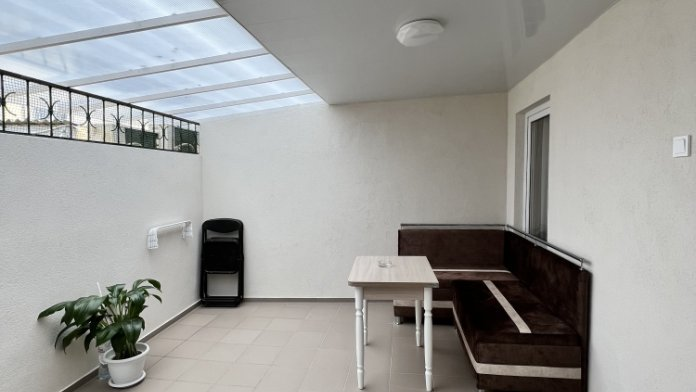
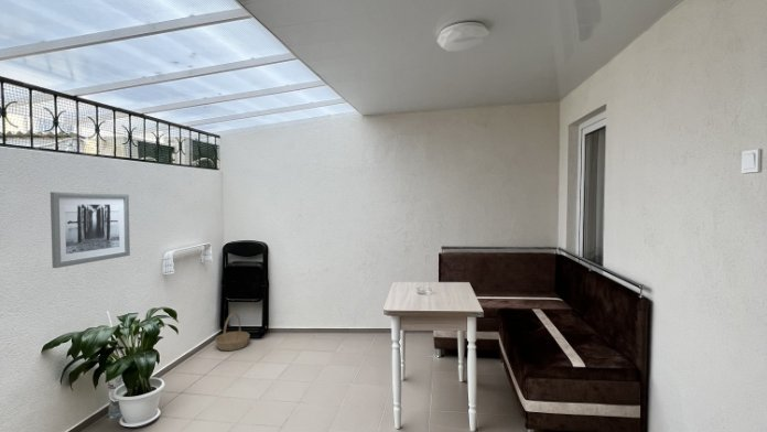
+ wall art (94, 227)
+ basket (231, 332)
